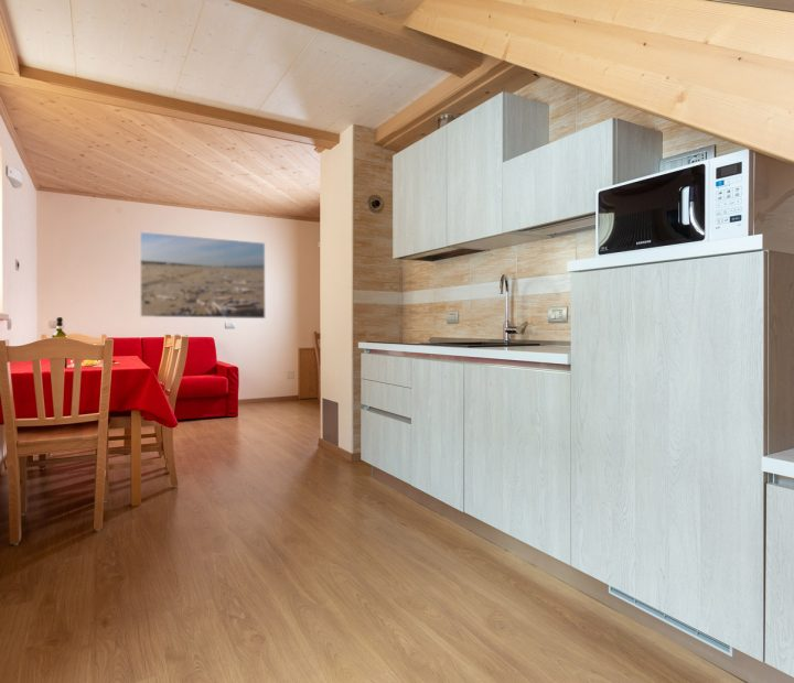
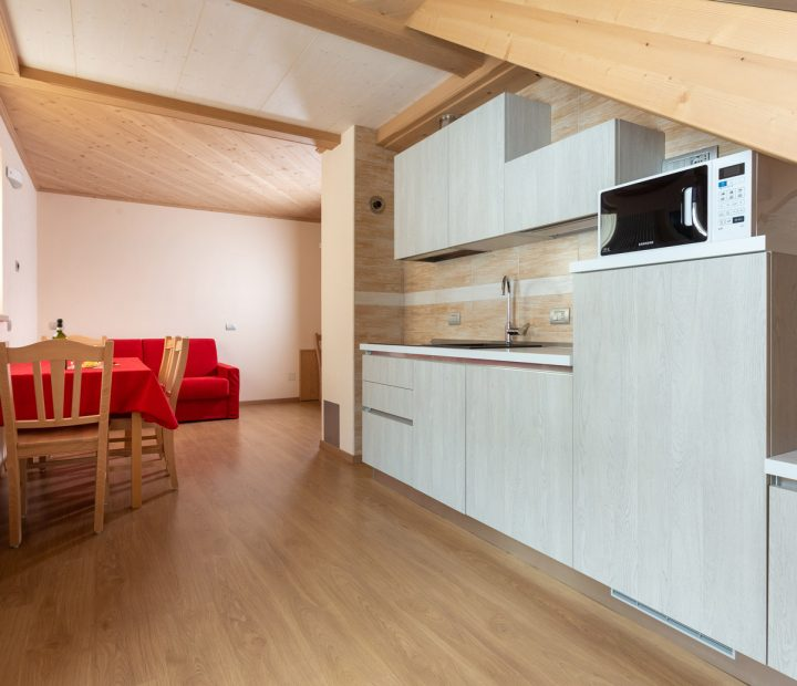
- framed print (205, 278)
